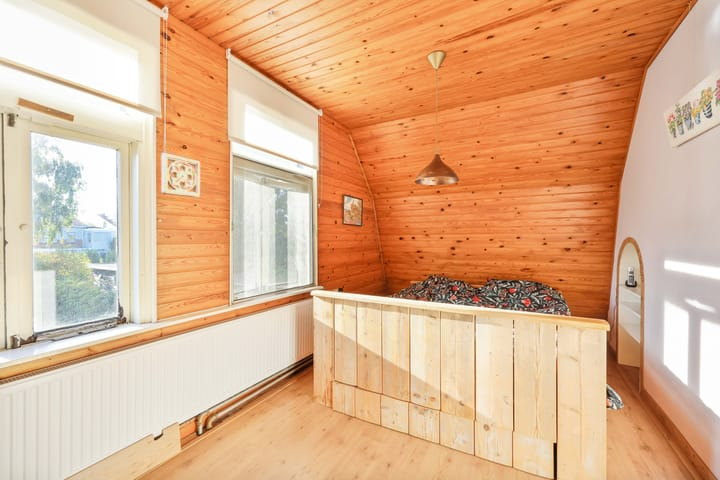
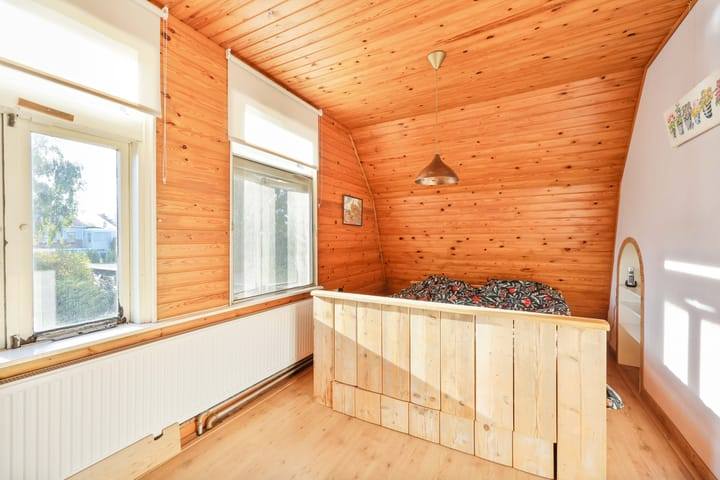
- wall ornament (181, 176)
